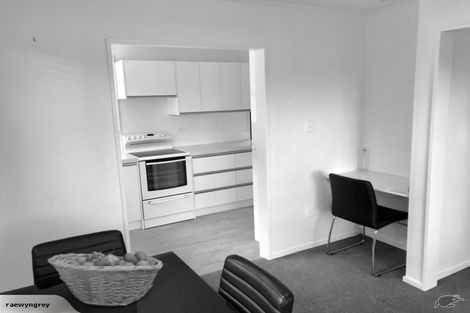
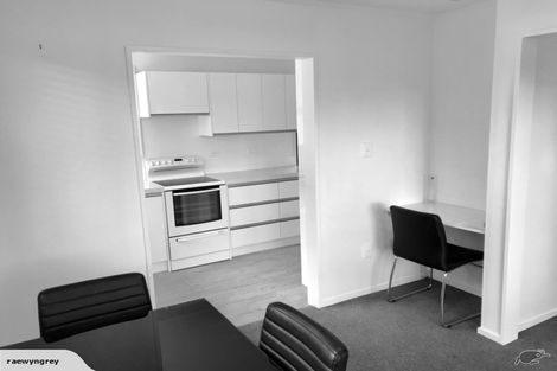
- fruit basket (107, 270)
